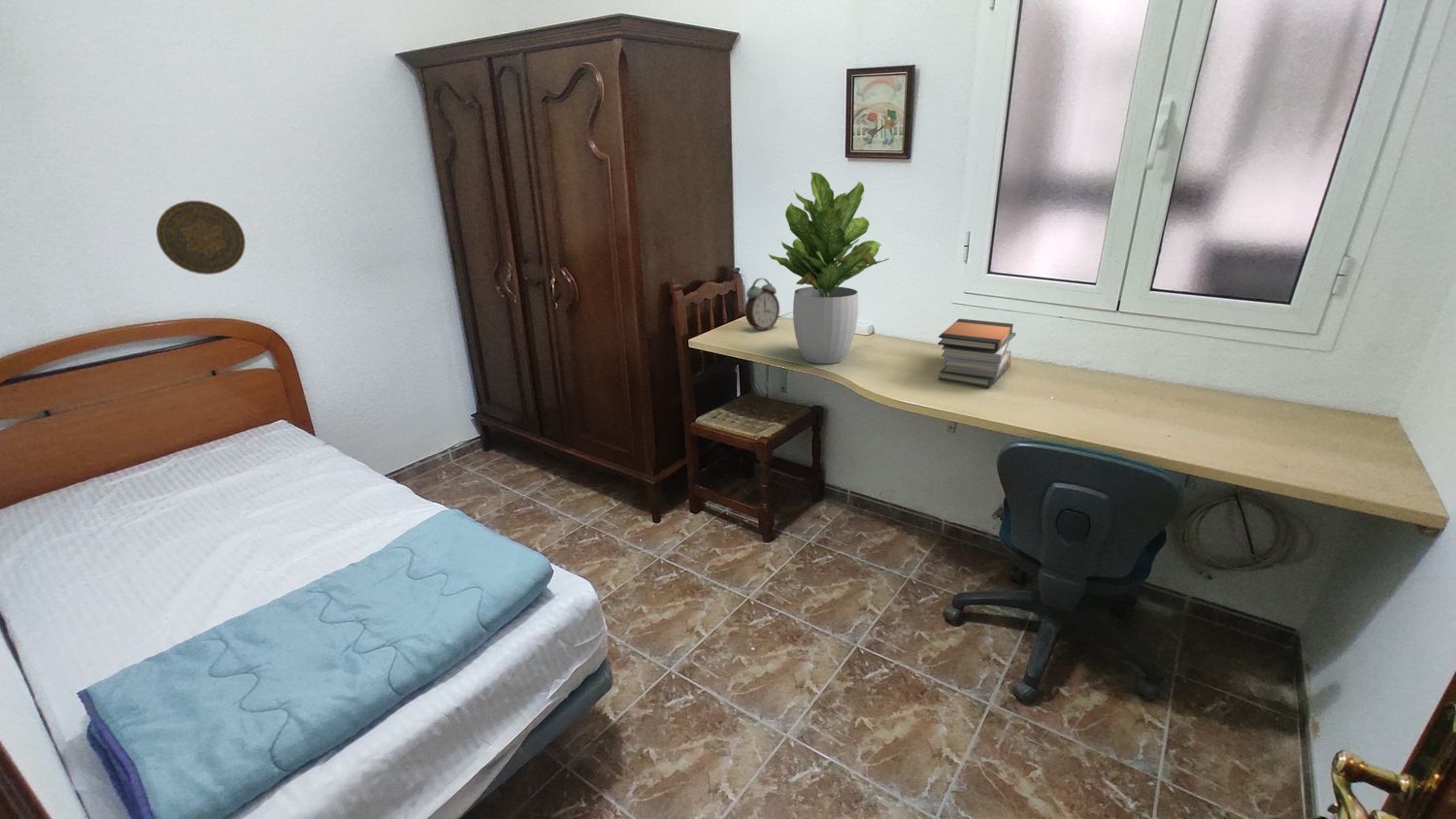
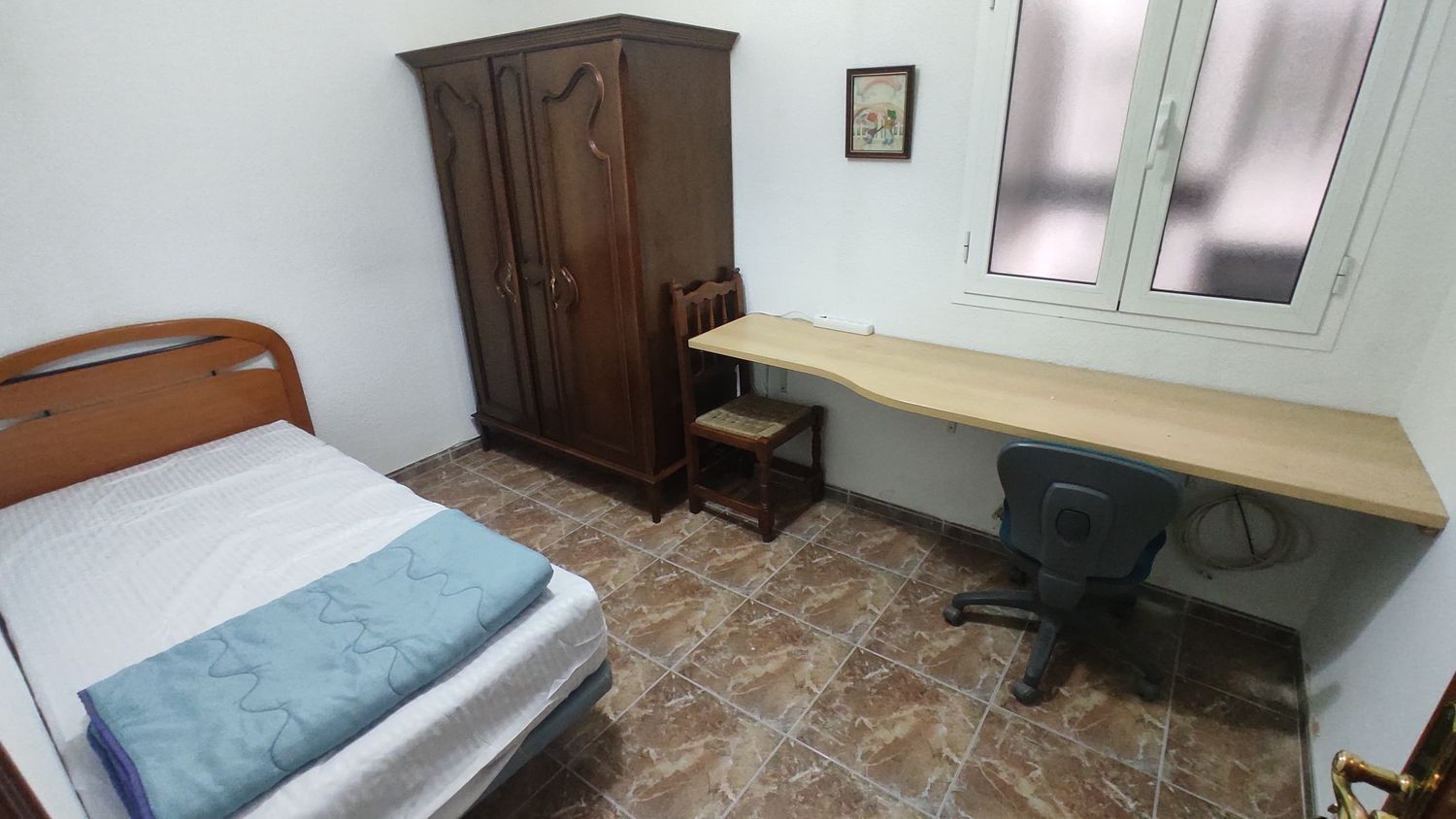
- potted plant (831, 270)
- book stack (976, 351)
- alarm clock (761, 304)
- decorative plate (203, 238)
